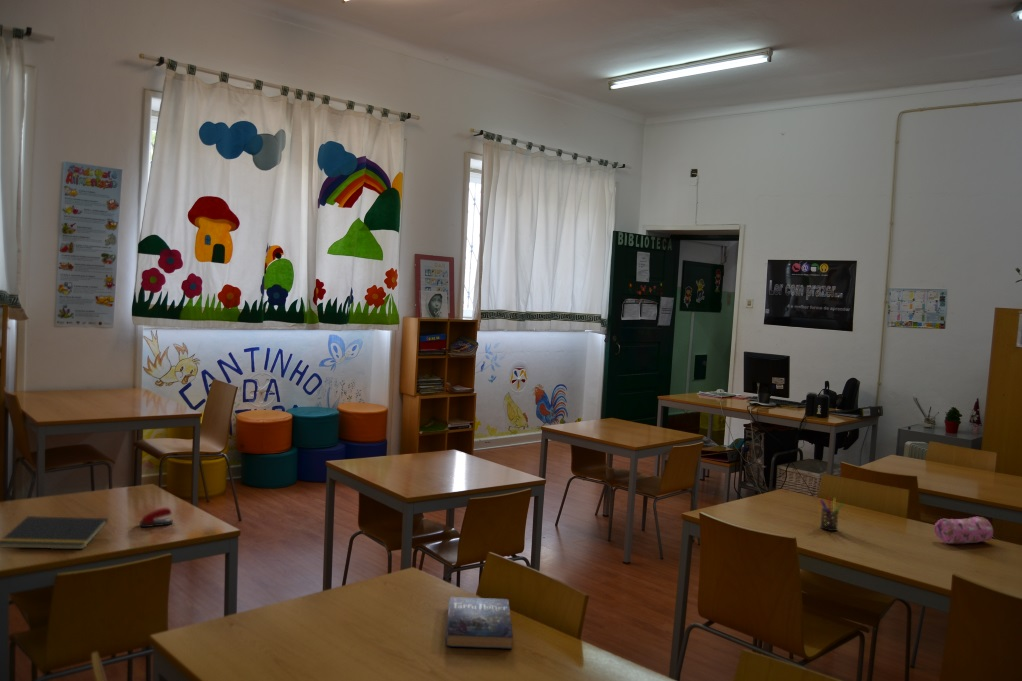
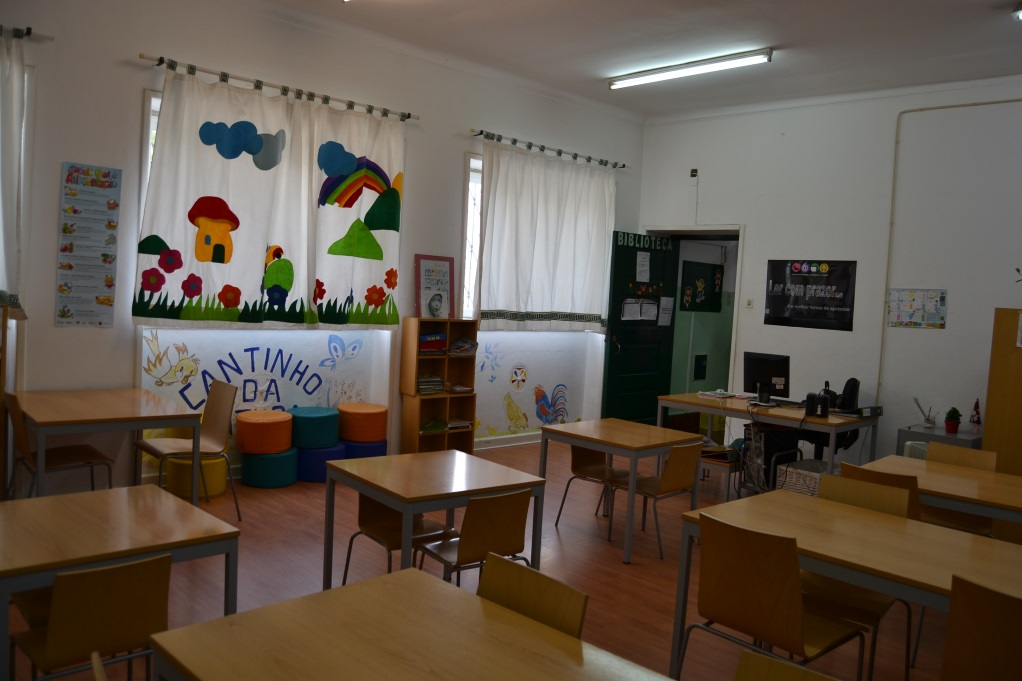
- pencil case (963, 529)
- notepad (54, 532)
- book (478, 621)
- stapler (156, 516)
- pen holder (831, 512)
